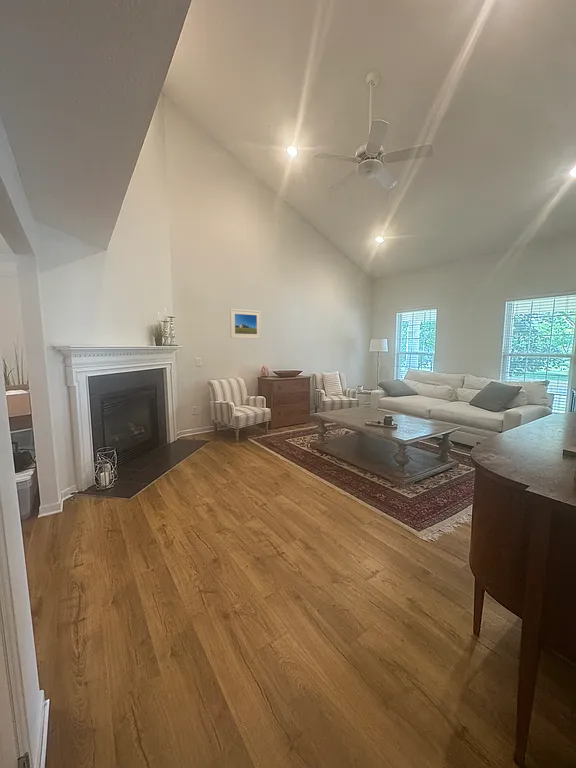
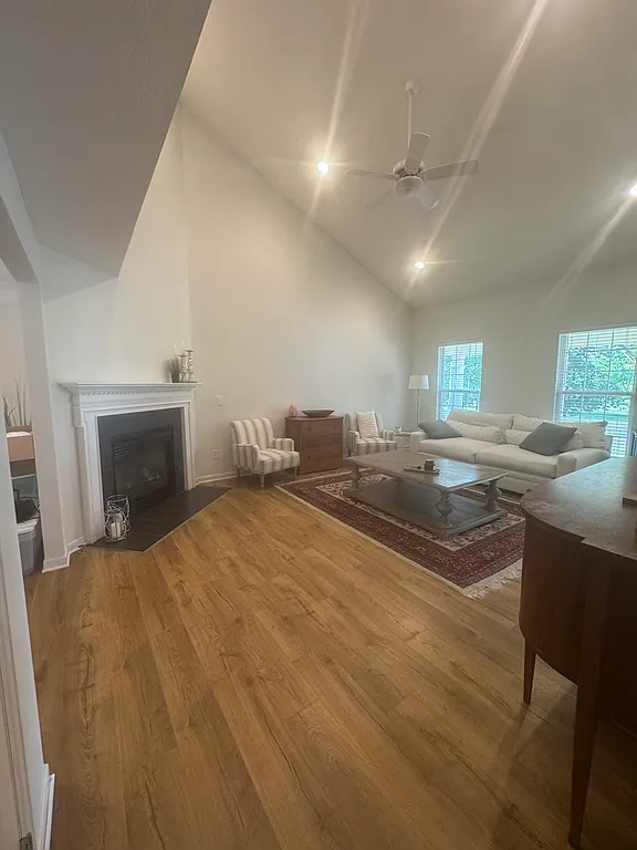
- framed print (245, 324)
